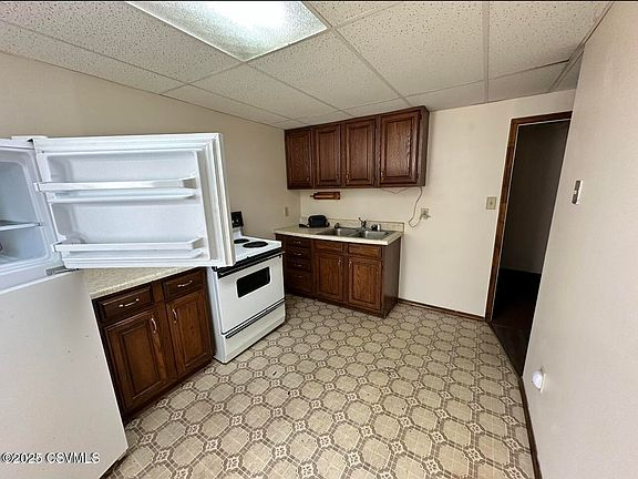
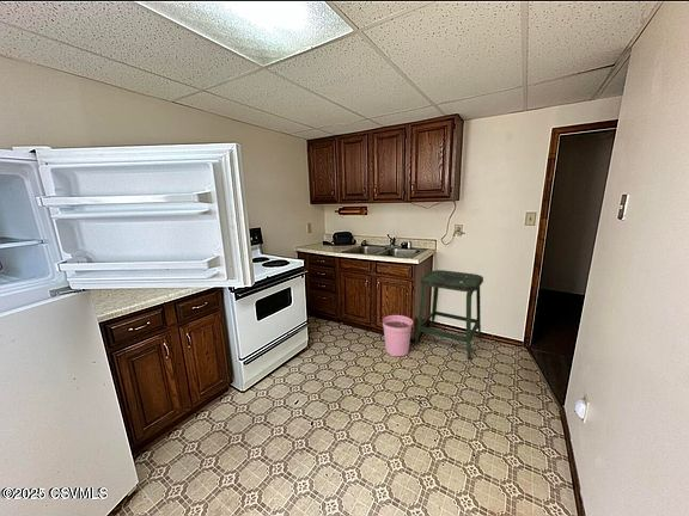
+ stool (450, 314)
+ plant pot (397, 336)
